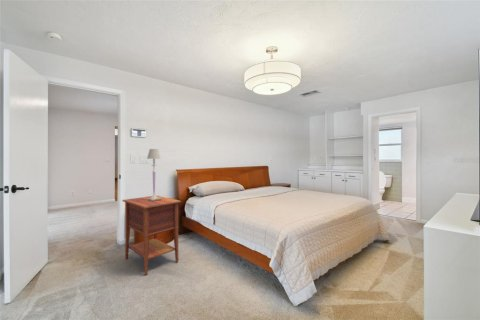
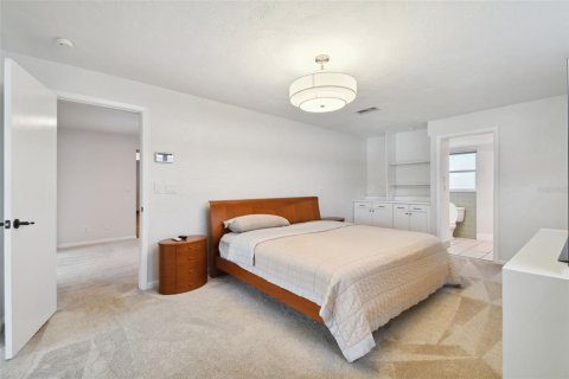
- table lamp (154, 174)
- nightstand (151, 230)
